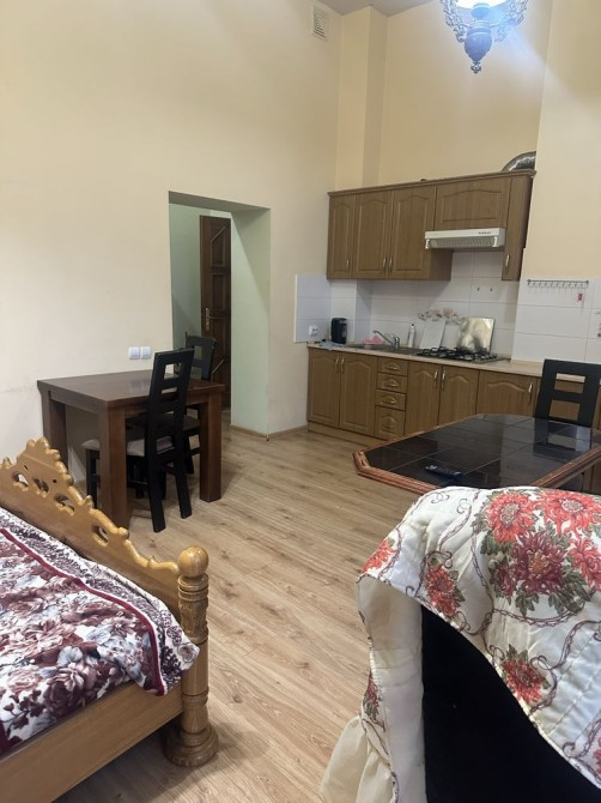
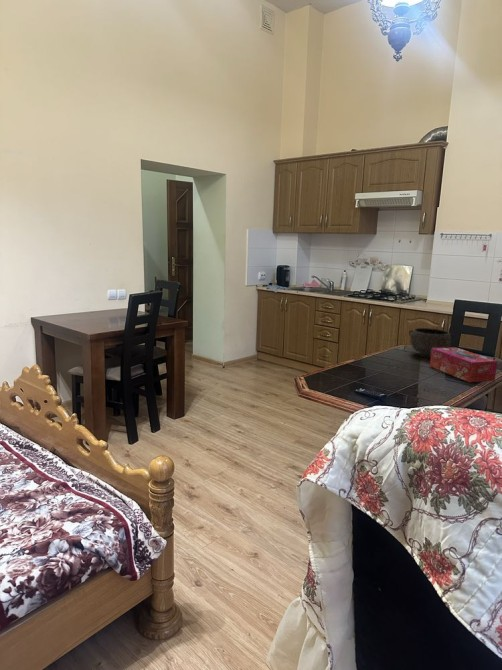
+ bowl (430, 343)
+ tissue box (461, 363)
